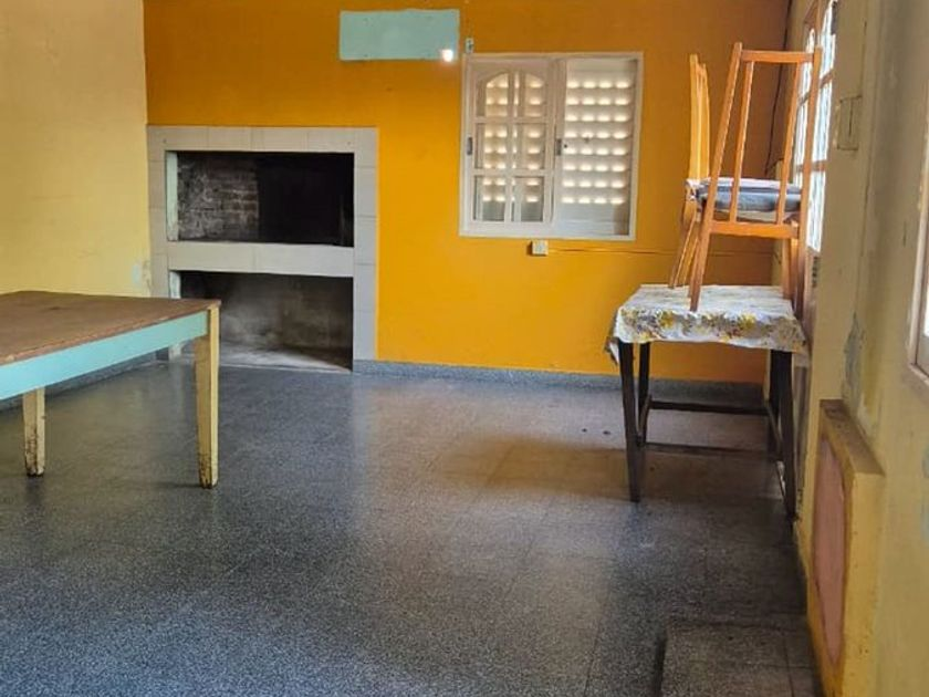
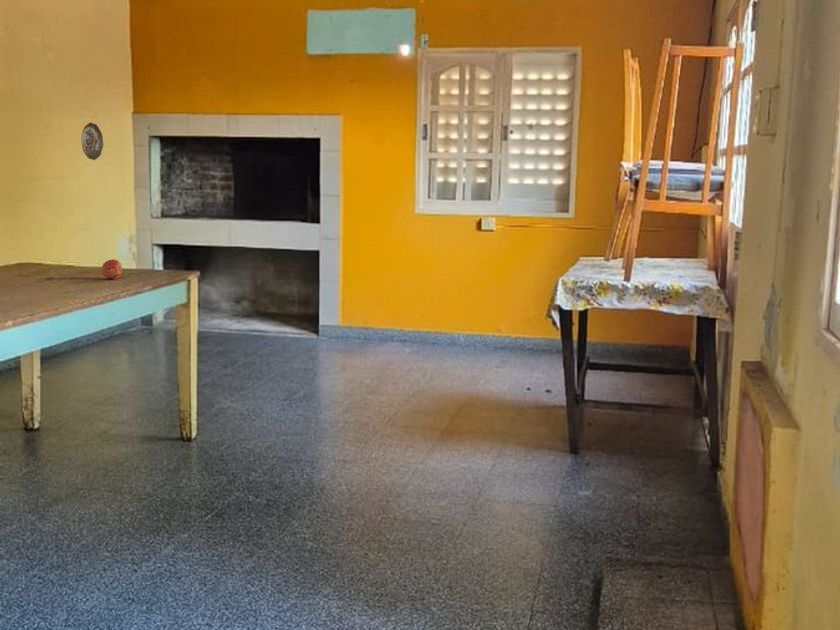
+ decorative plate (91, 141)
+ apple (112, 269)
